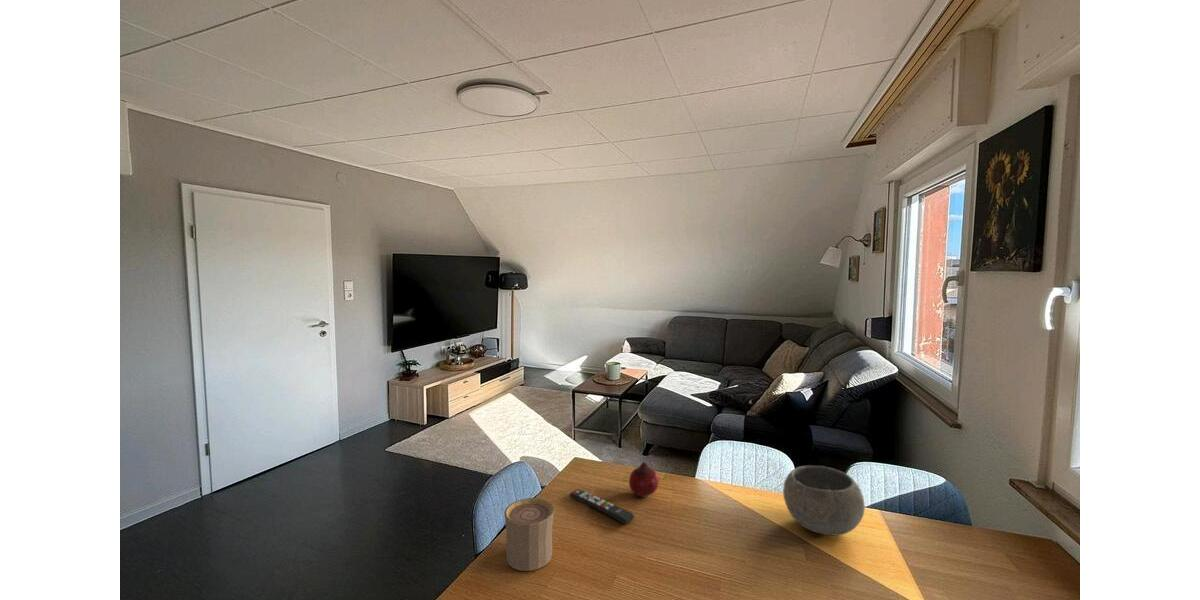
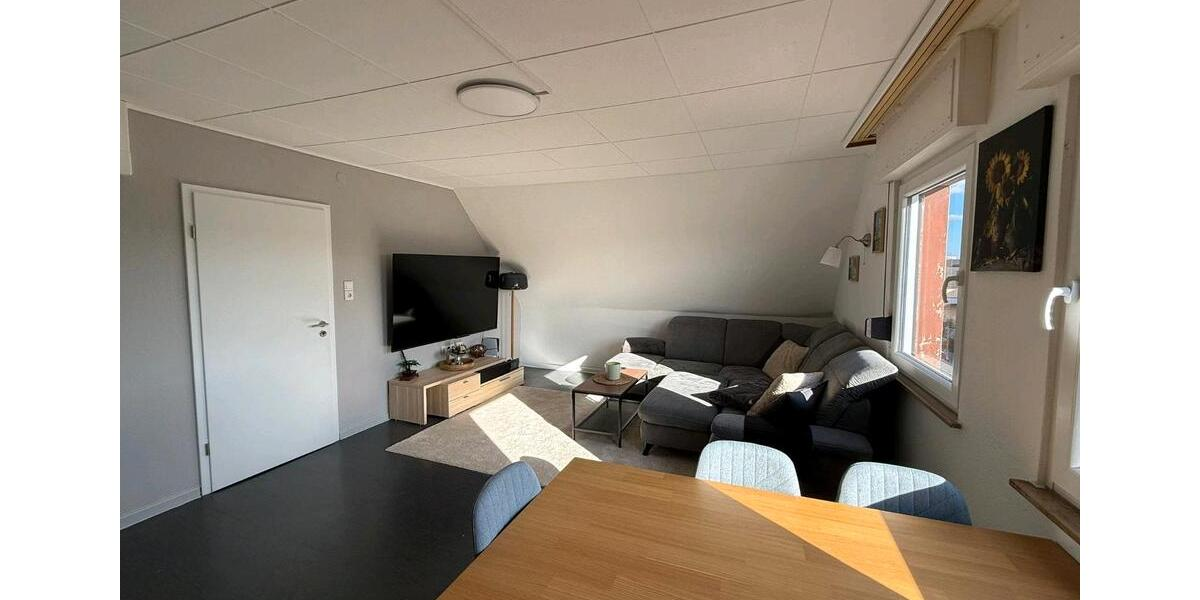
- bowl (822, 501)
- remote control (600, 505)
- fruit (643, 479)
- cup (529, 533)
